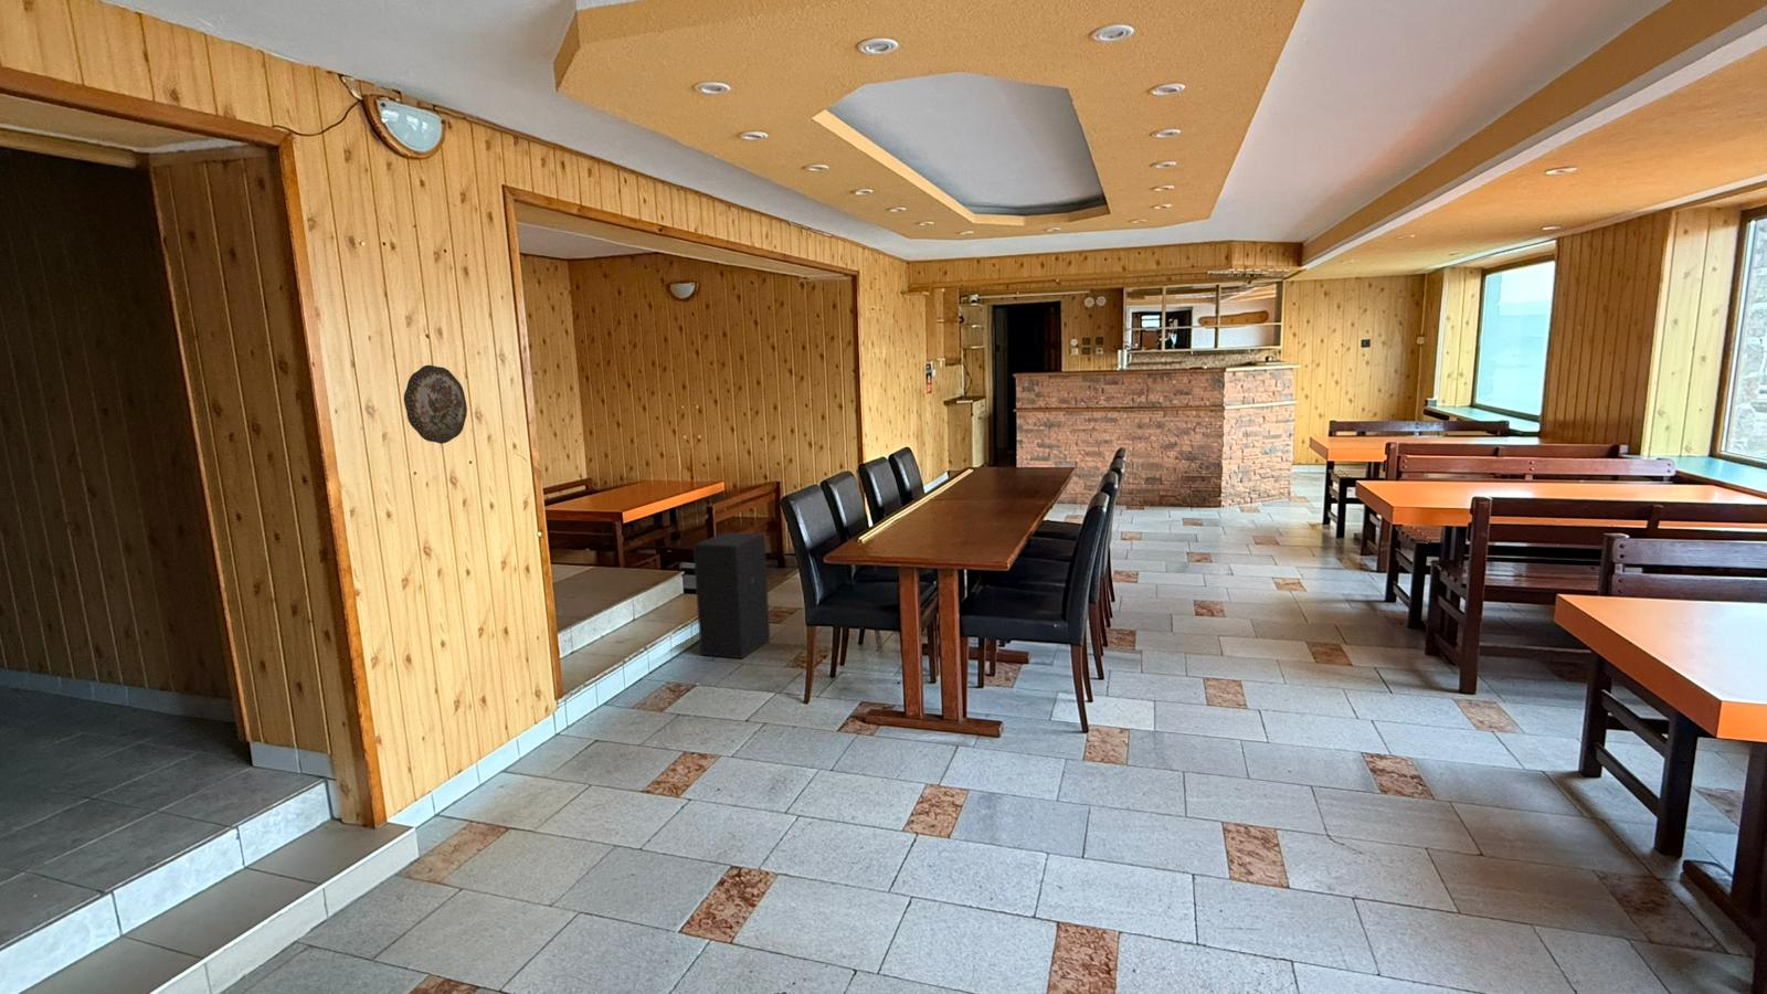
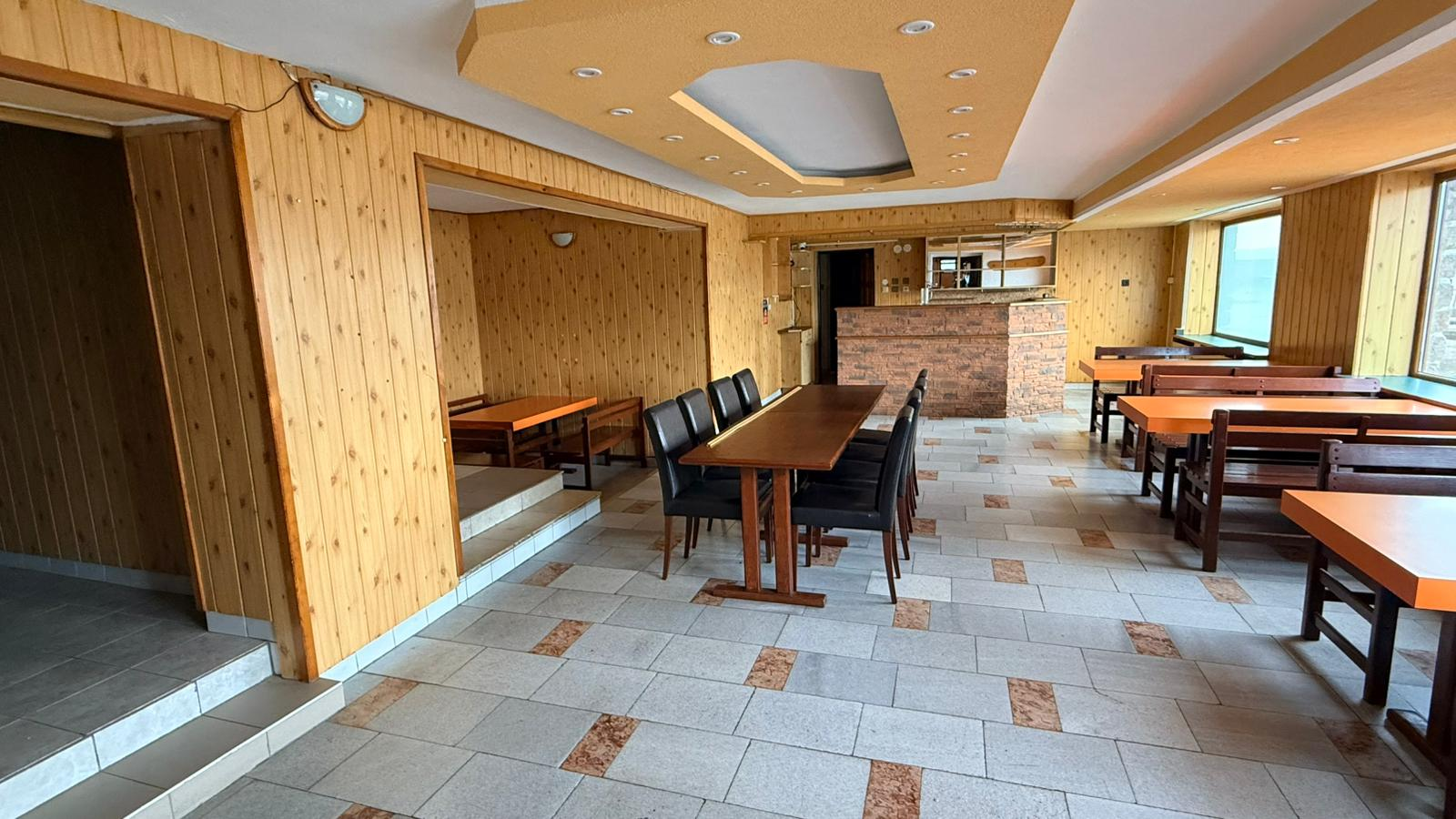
- speaker (732, 593)
- decorative plate (437, 404)
